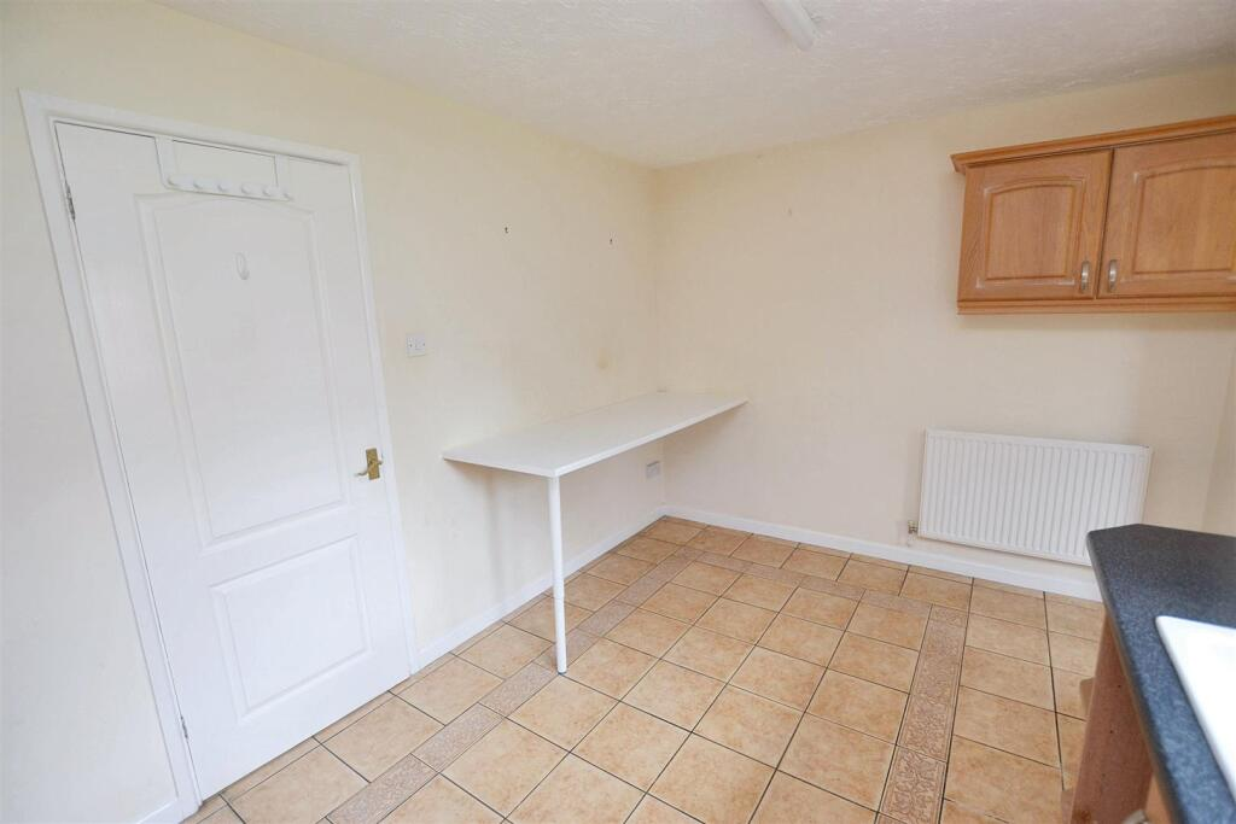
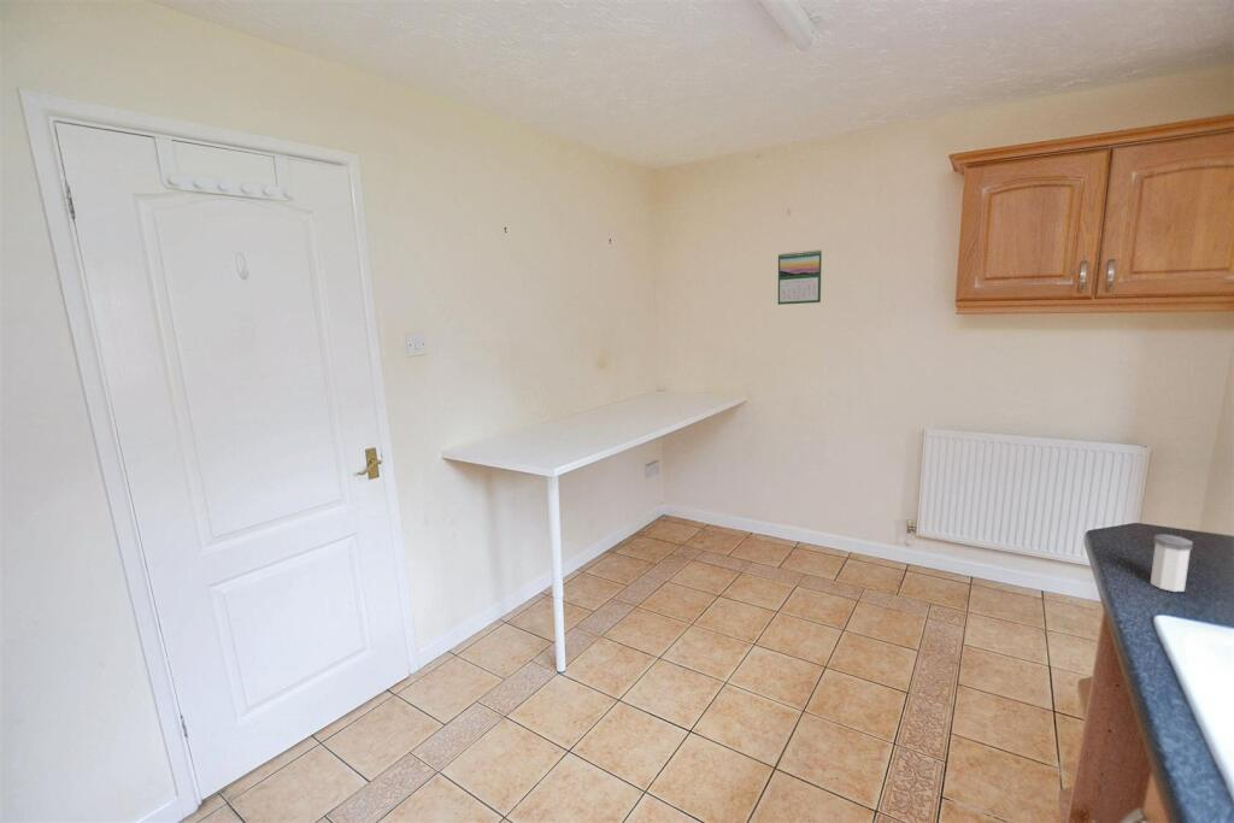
+ salt shaker (1170, 563)
+ calendar (799, 277)
